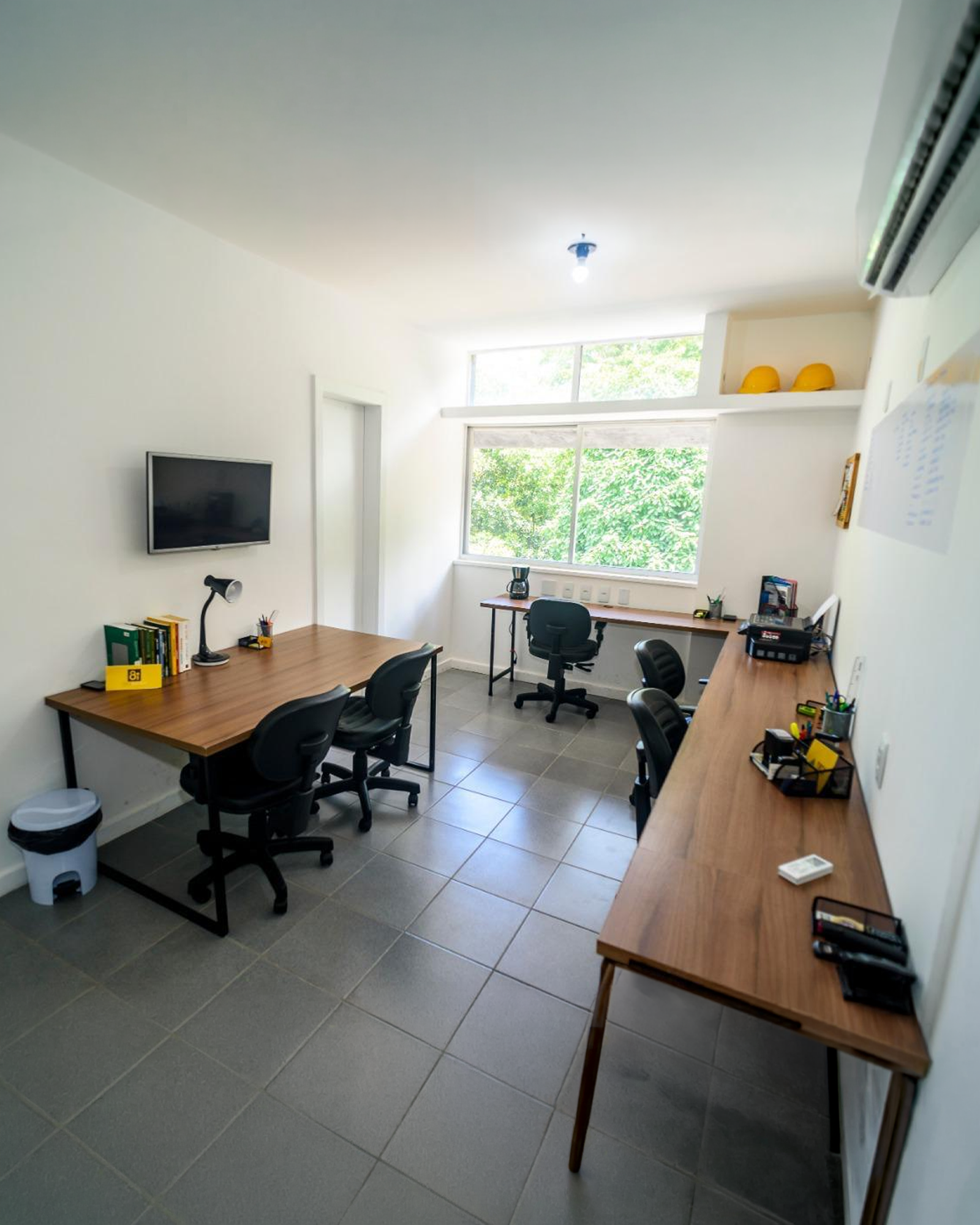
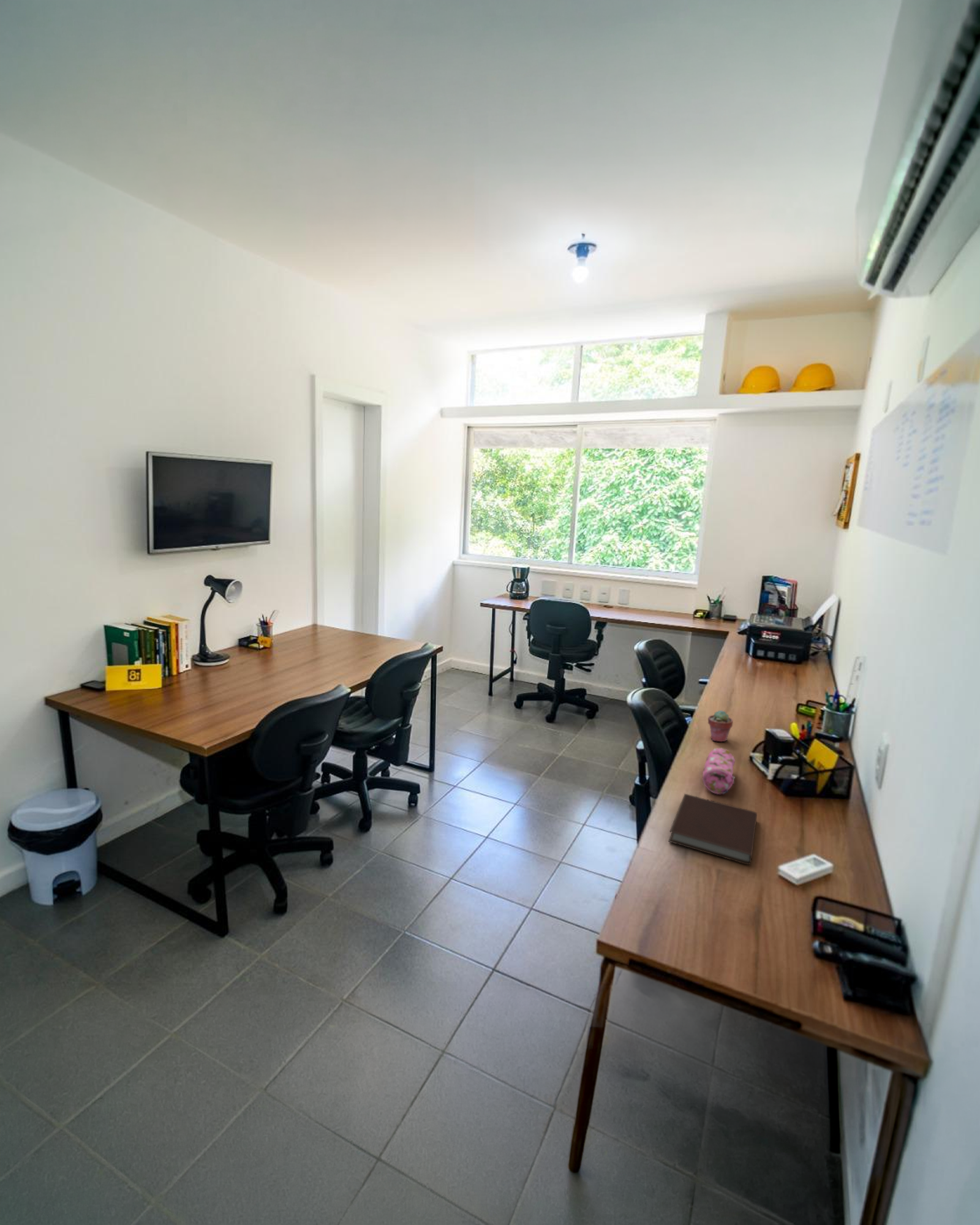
+ notebook (714, 826)
+ pencil case (719, 769)
+ potted succulent (720, 725)
